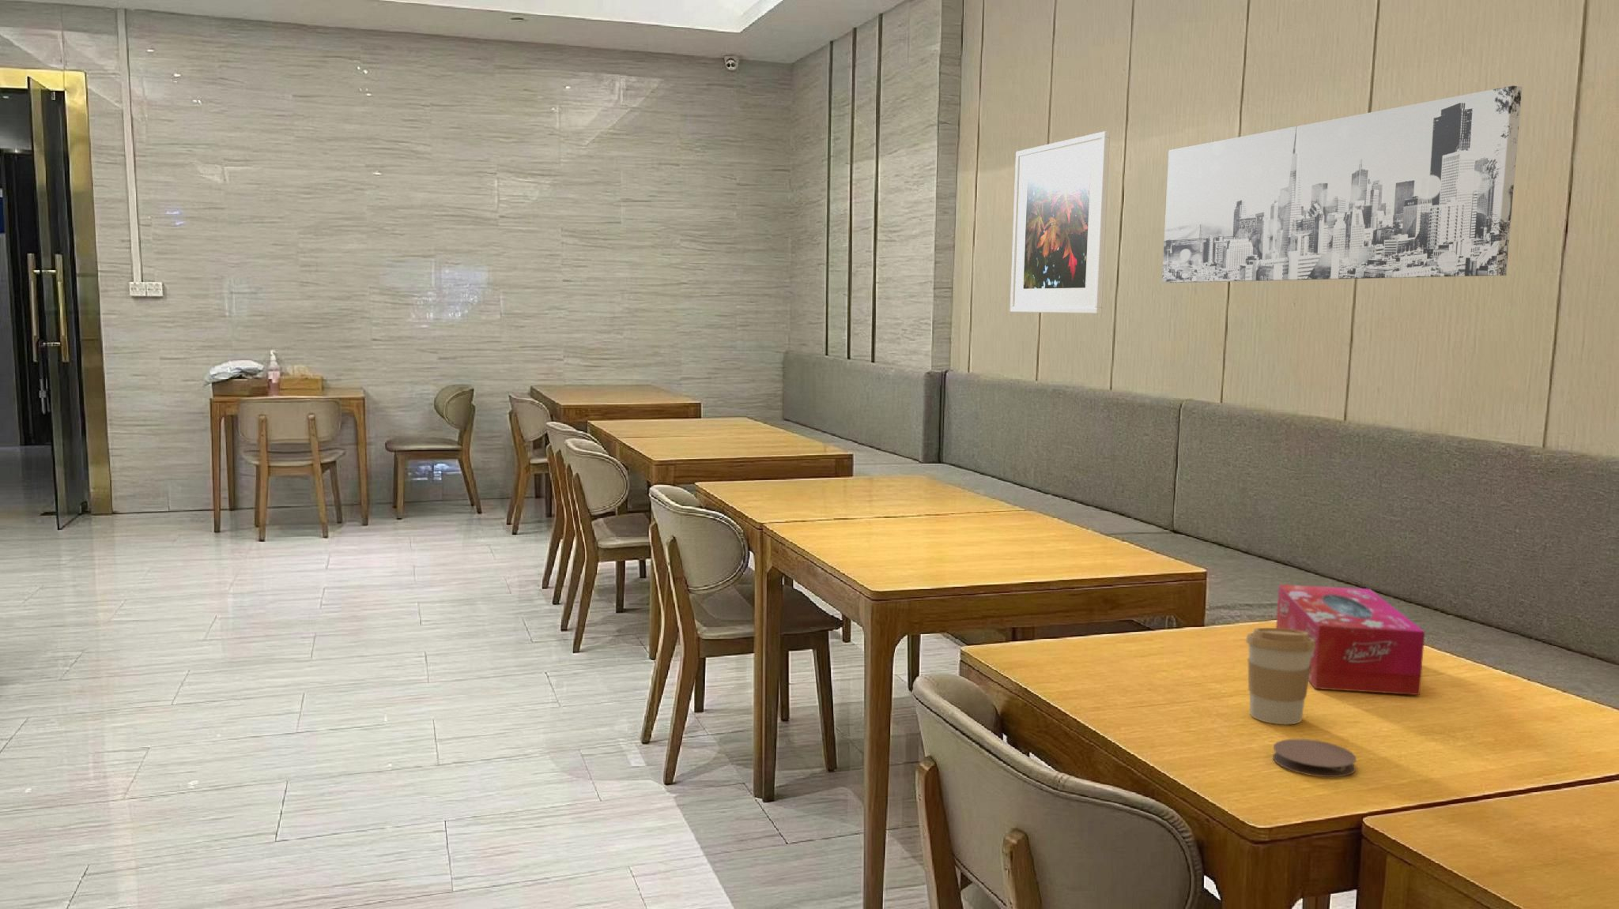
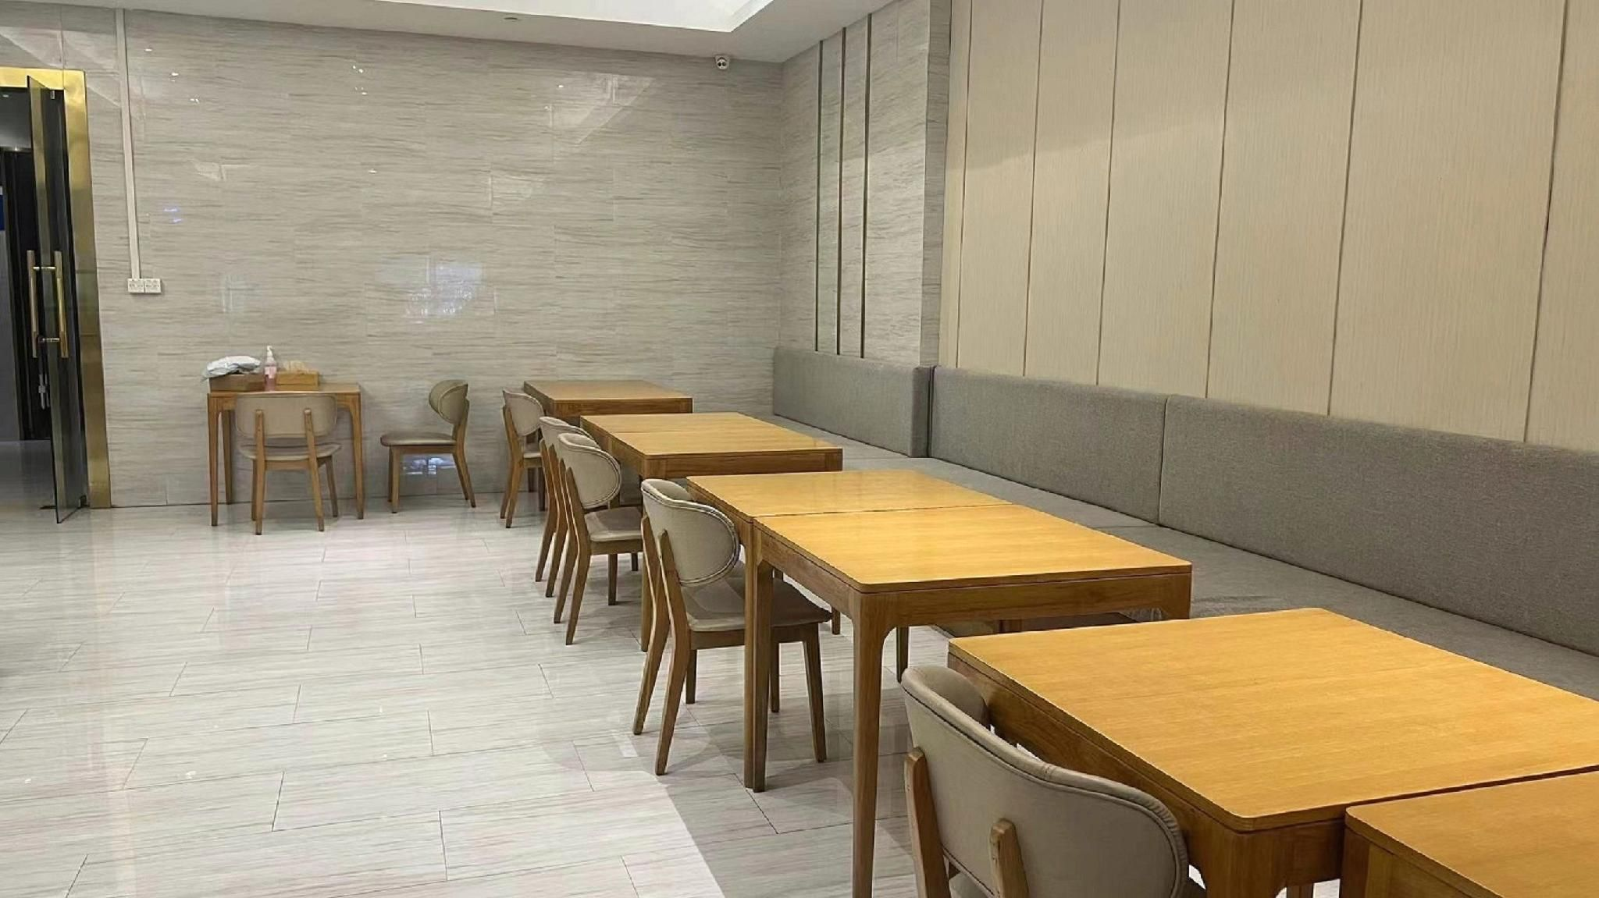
- coaster (1314, 758)
- coffee cup (1279, 672)
- tissue box (1344, 635)
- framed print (1056, 228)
- wall art (1309, 202)
